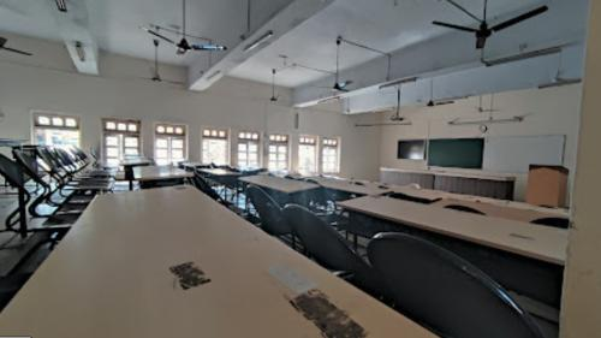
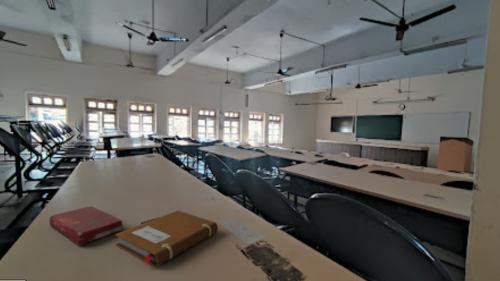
+ notebook (168, 234)
+ book (85, 222)
